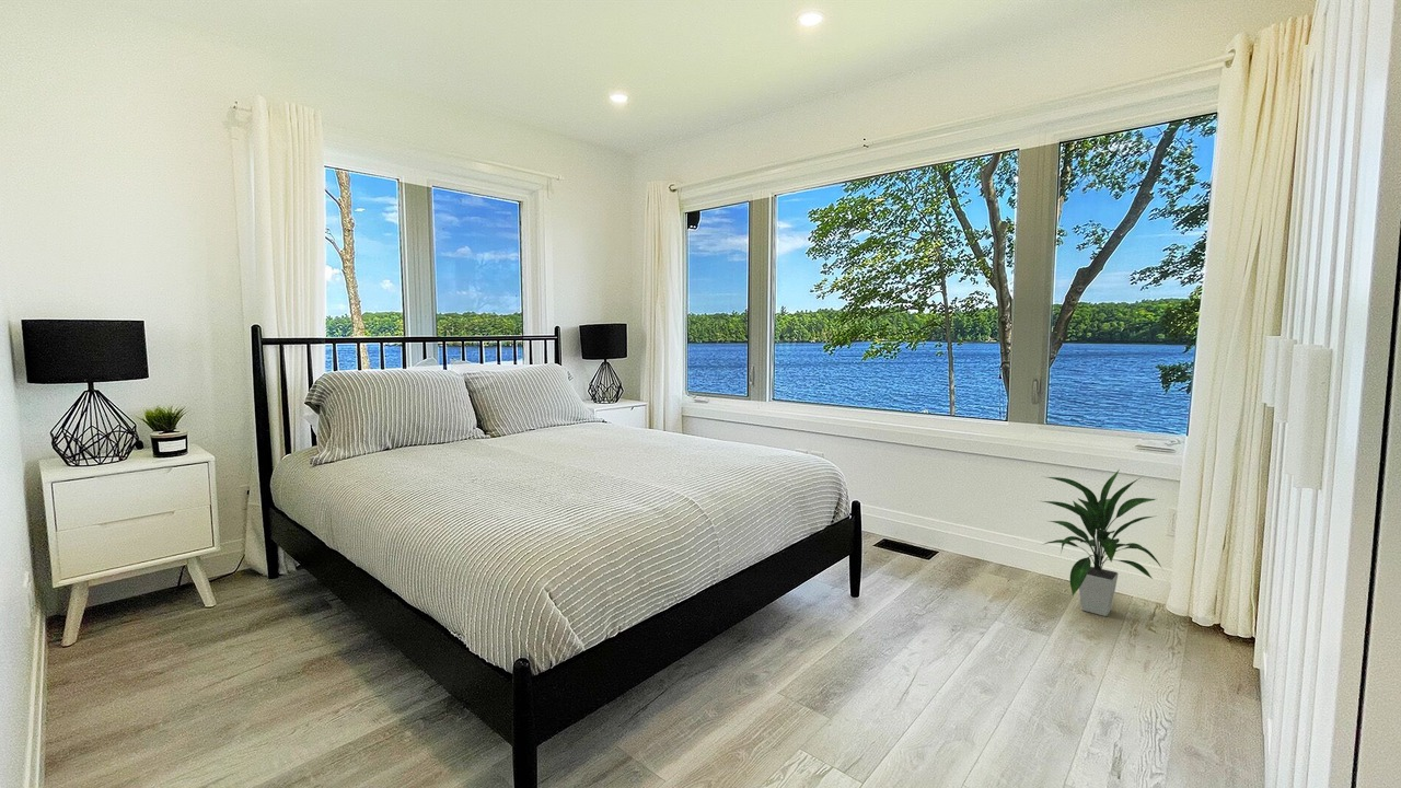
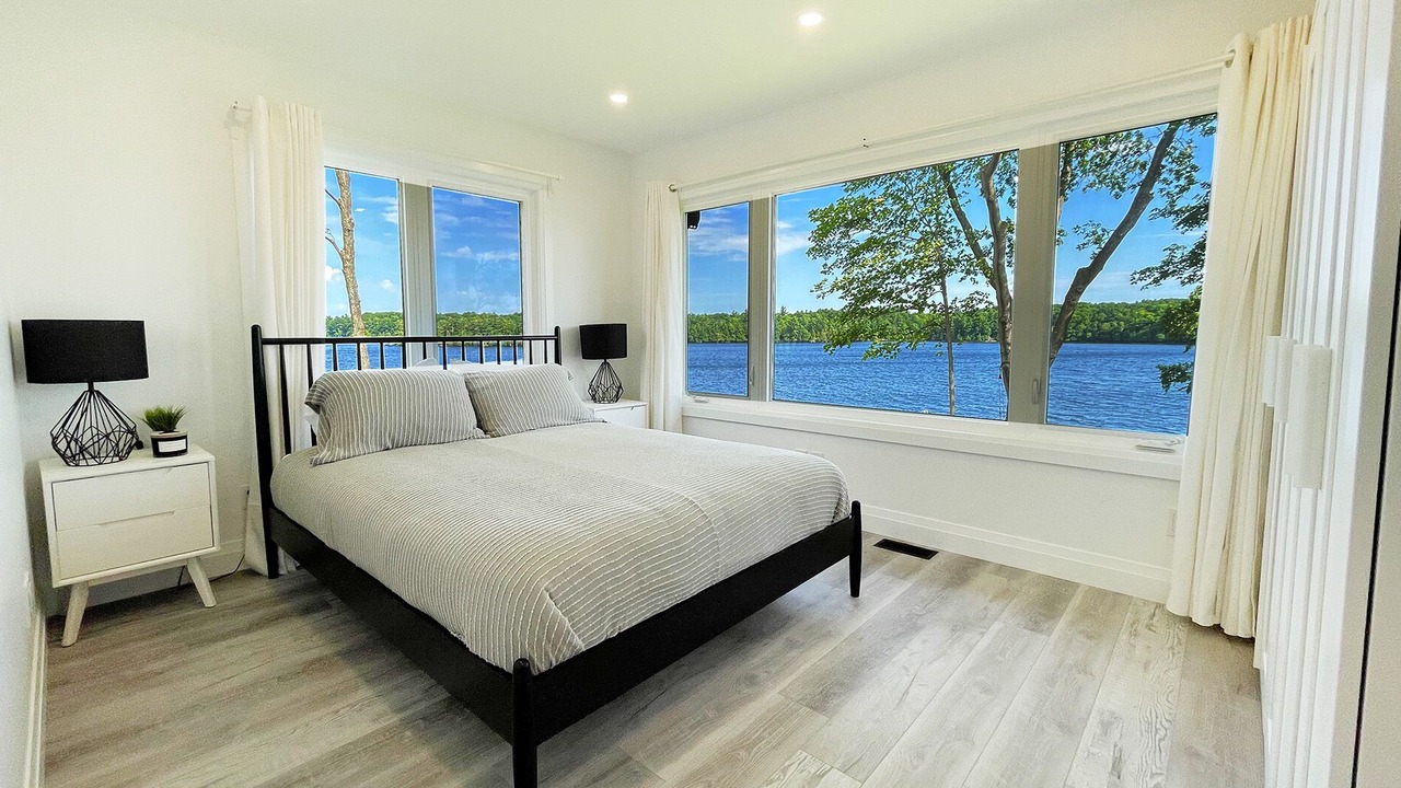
- indoor plant (1095, 540)
